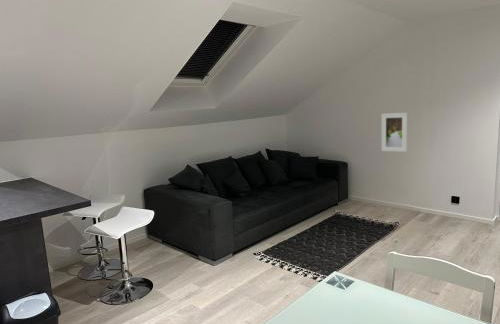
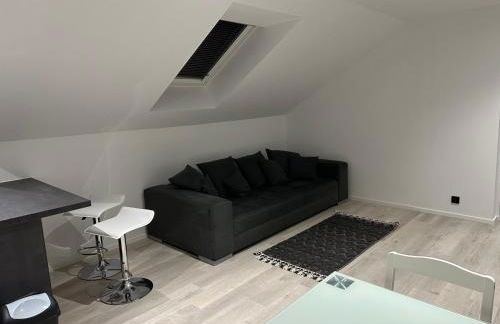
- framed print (394, 132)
